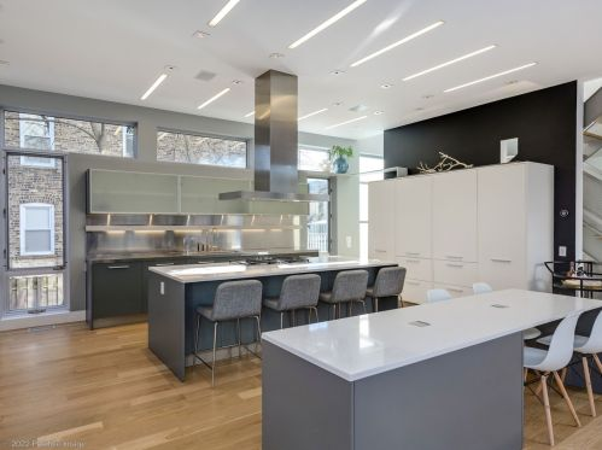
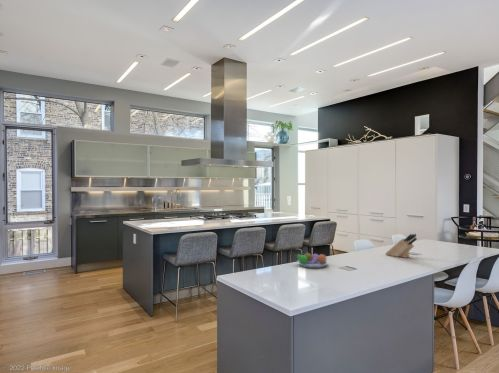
+ knife block (401, 244)
+ fruit bowl (311, 258)
